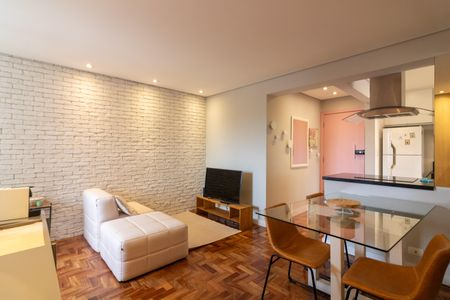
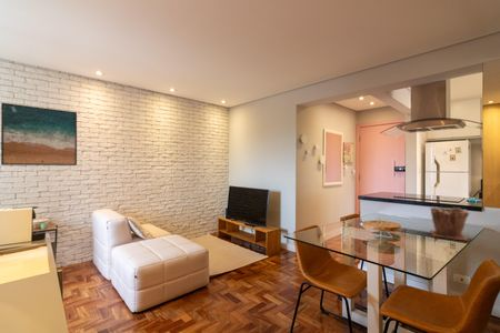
+ plant pot (448, 221)
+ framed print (41, 137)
